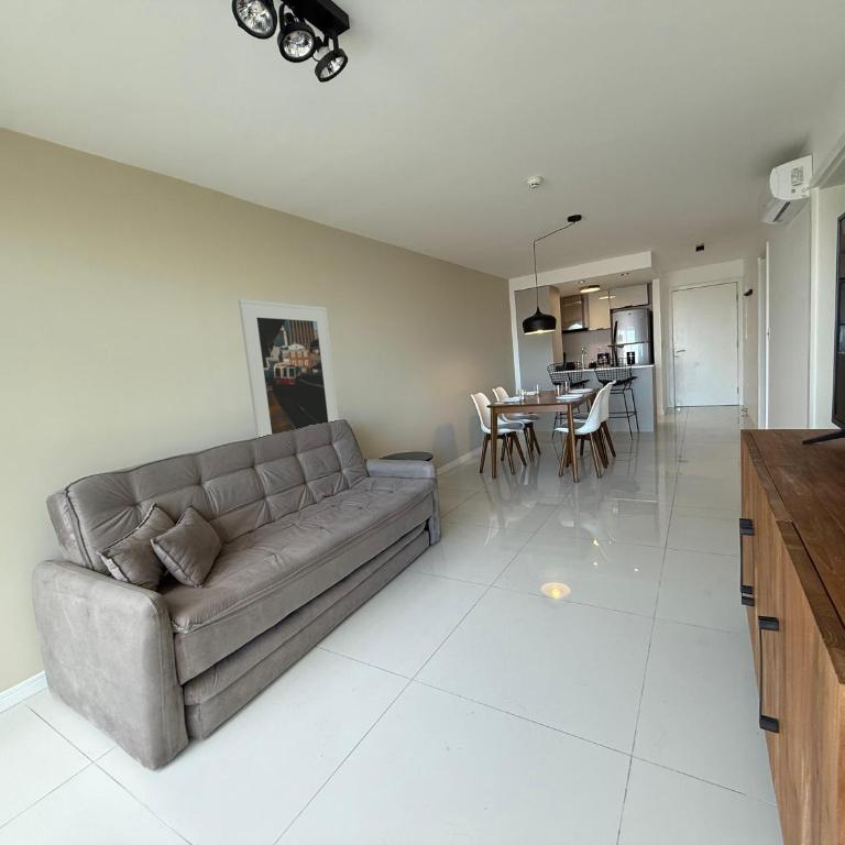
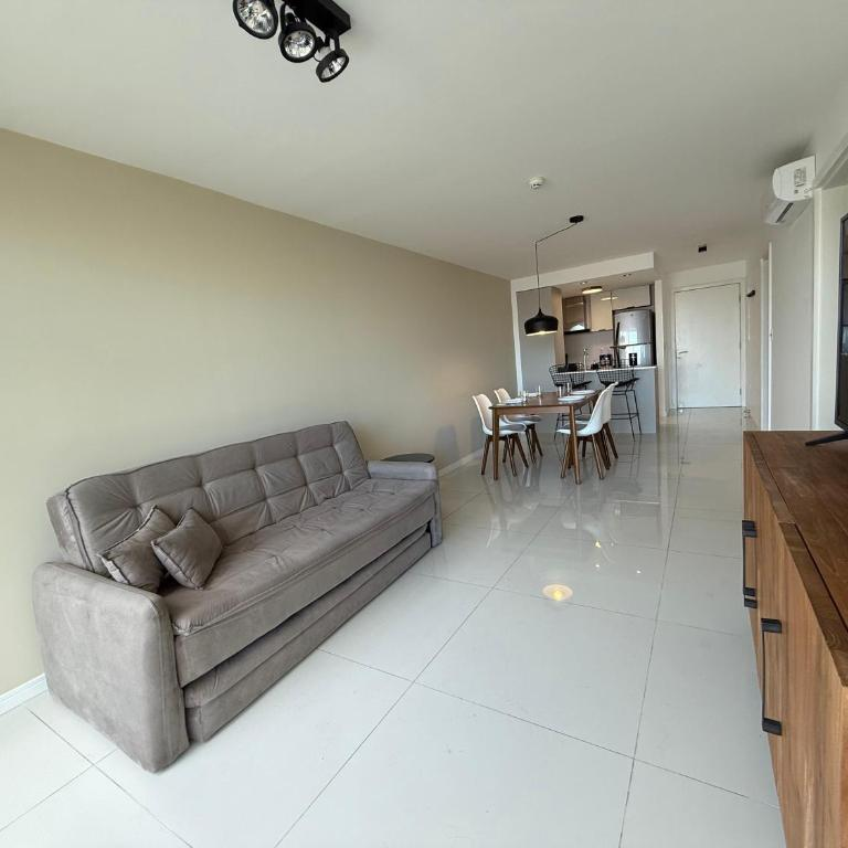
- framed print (295, 374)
